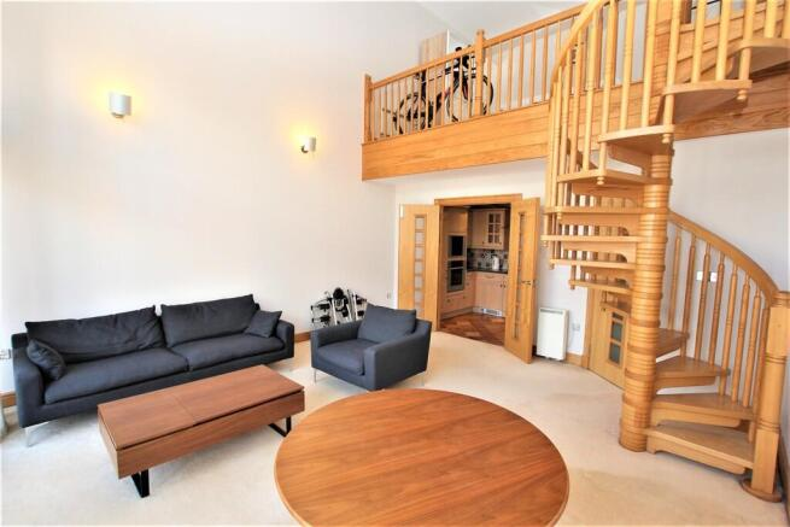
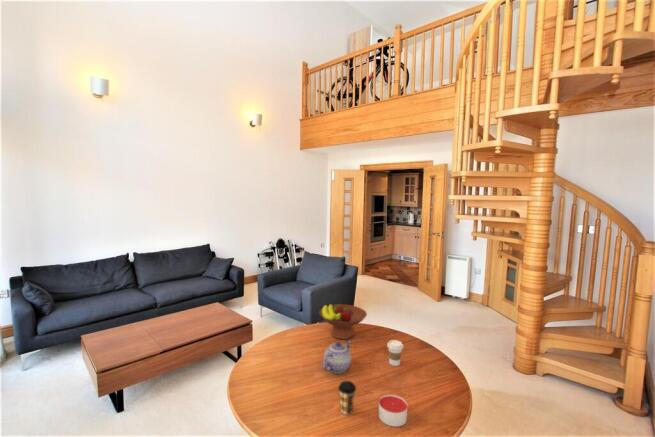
+ fruit bowl (342, 319)
+ teapot (337, 355)
+ coffee cup (394, 353)
+ coffee cup (346, 398)
+ candle (392, 409)
